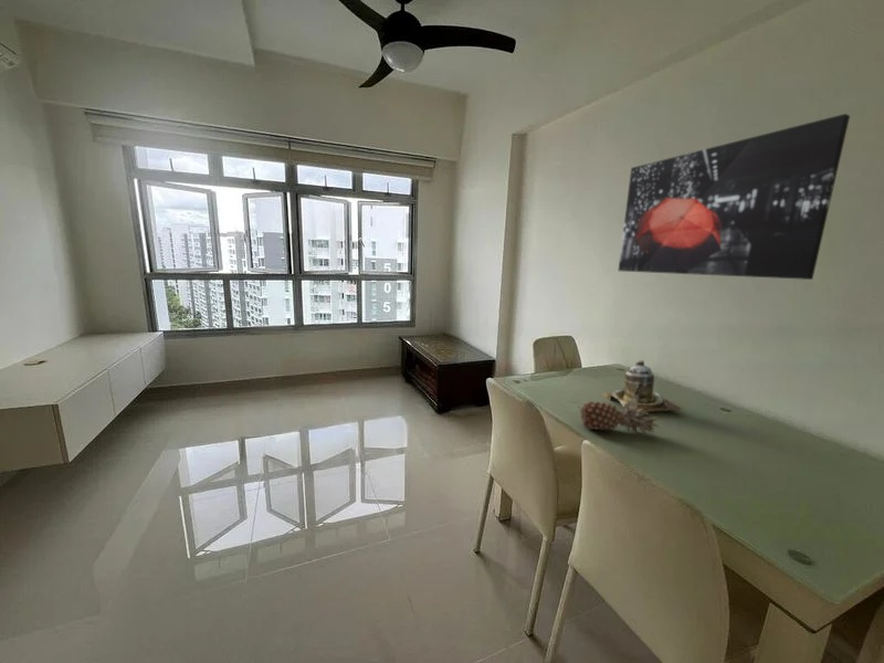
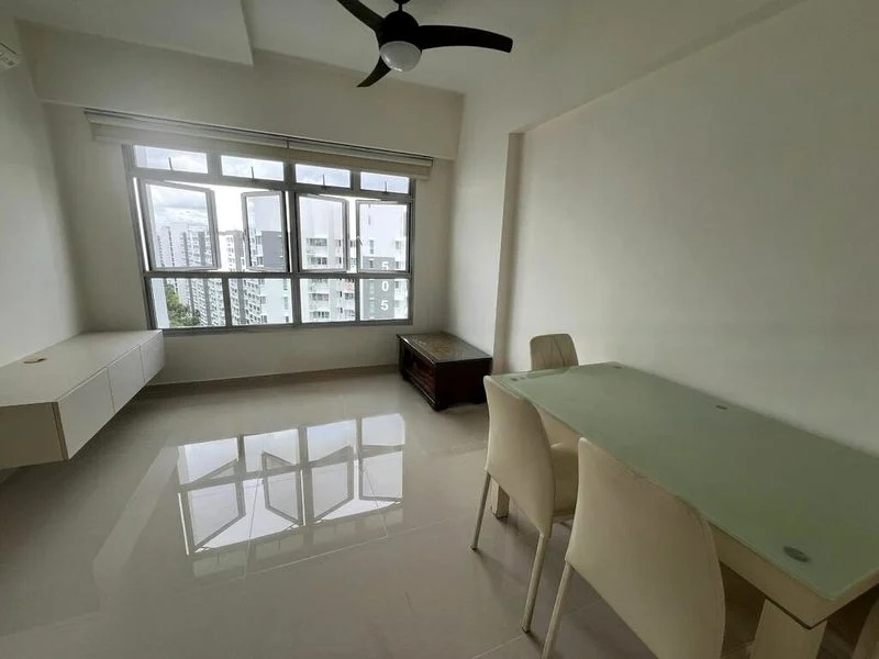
- wall art (704, 212)
- teapot (641, 381)
- fruit (615, 417)
